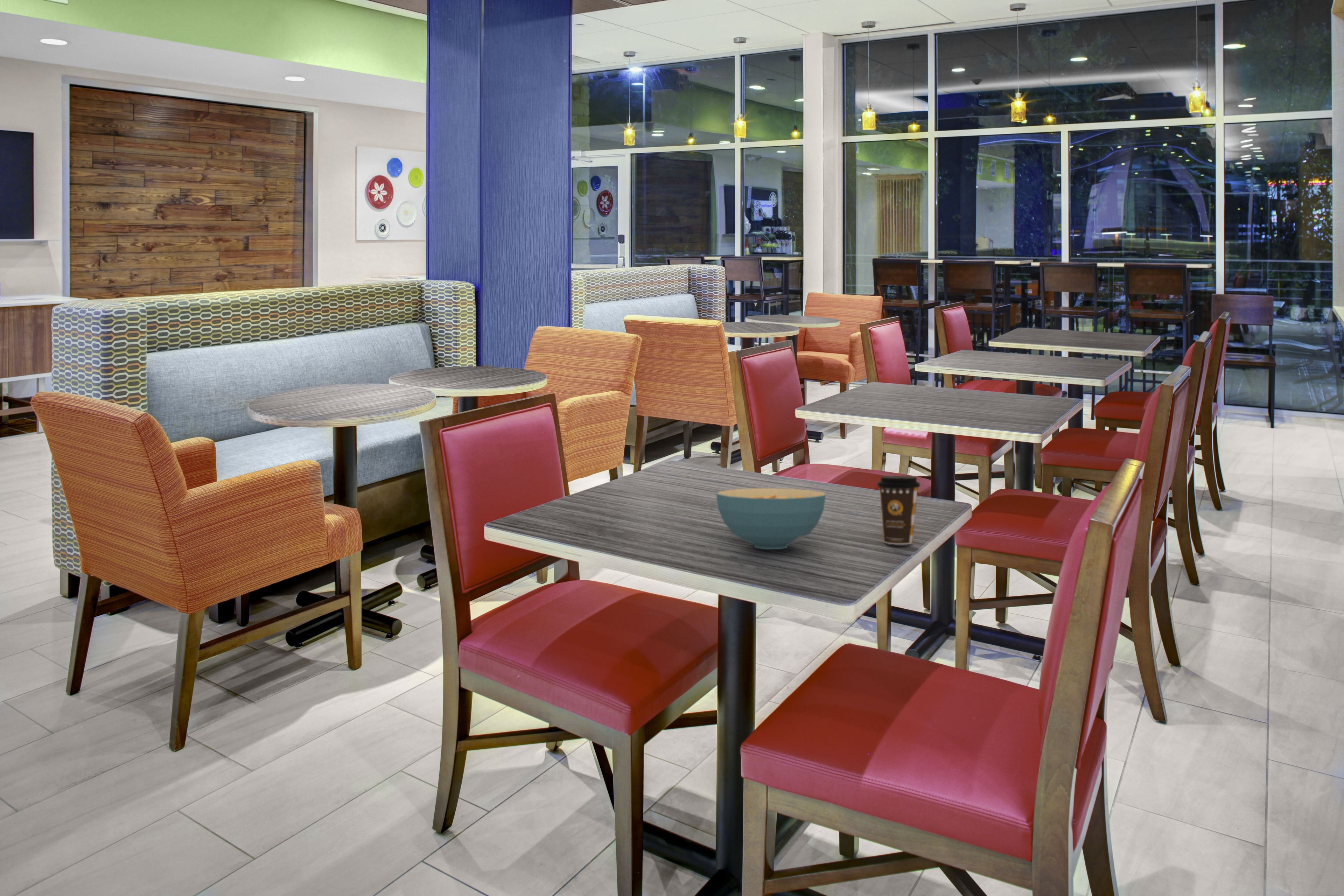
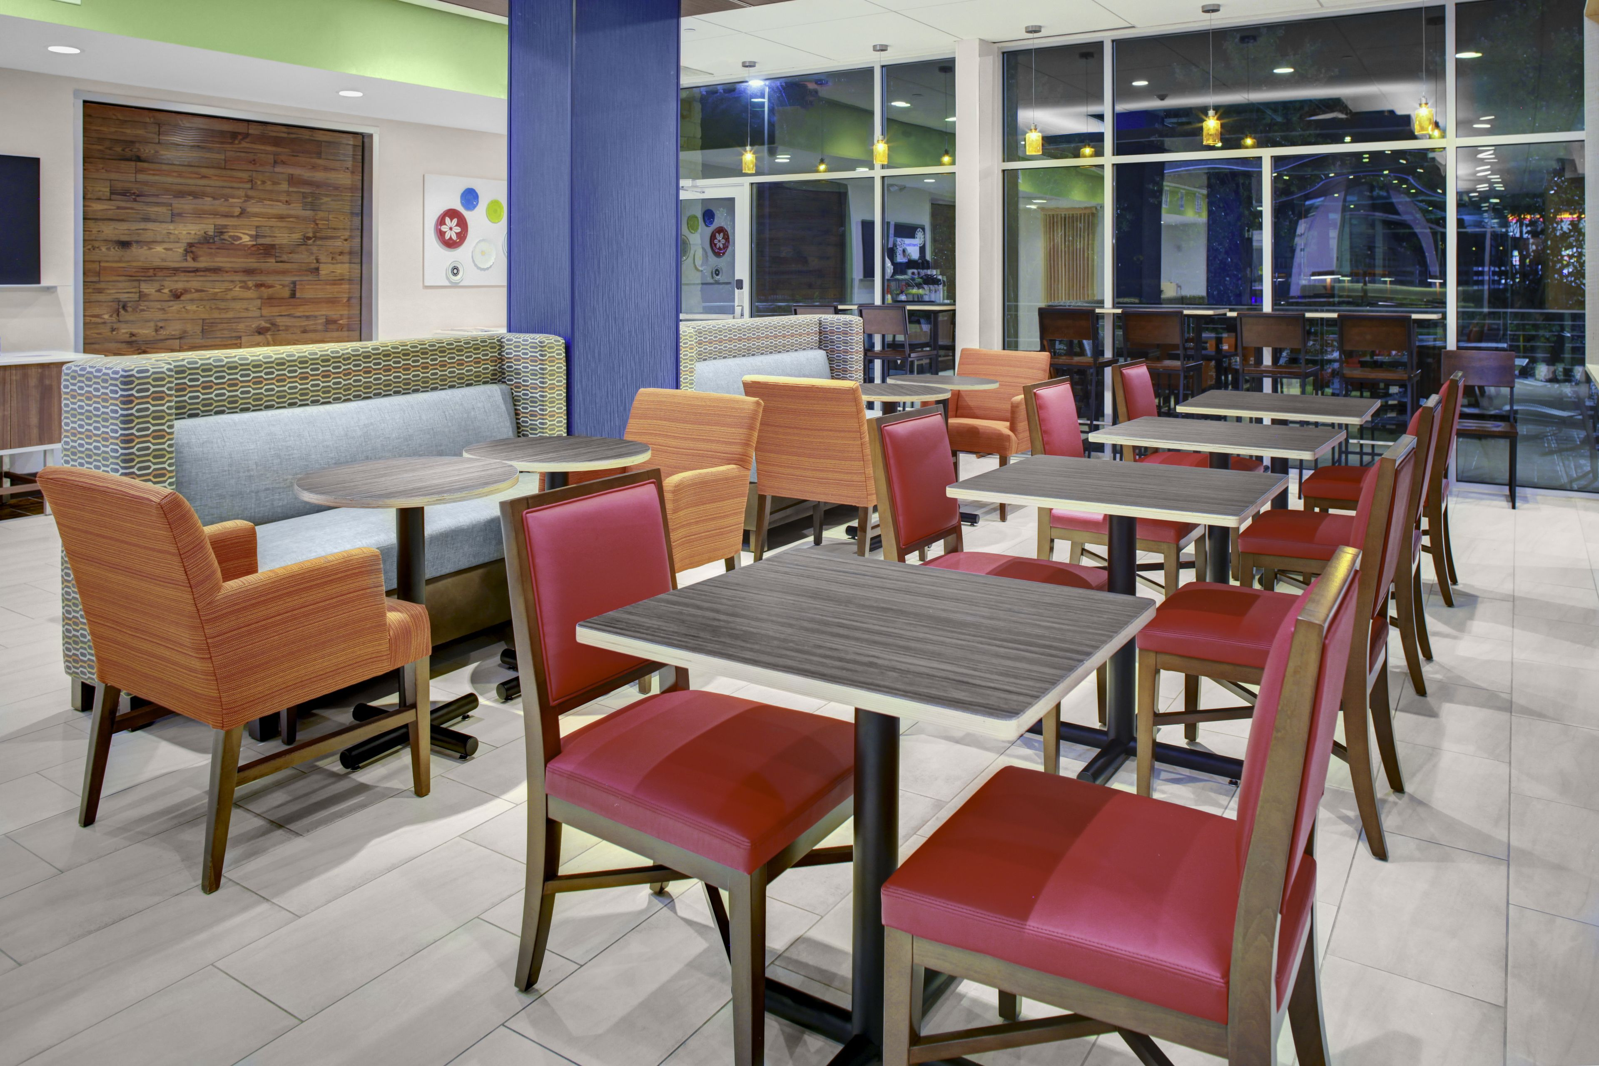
- cereal bowl (771, 520)
- coffee cup (898, 510)
